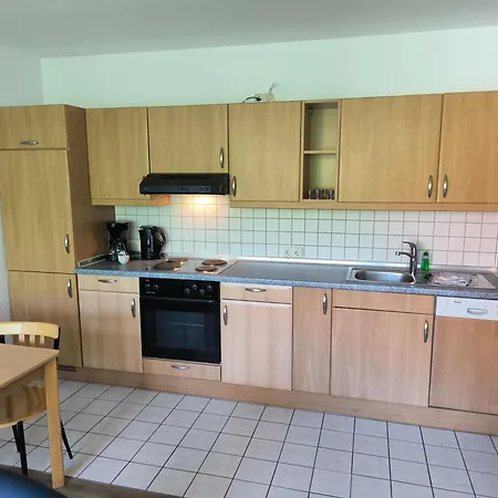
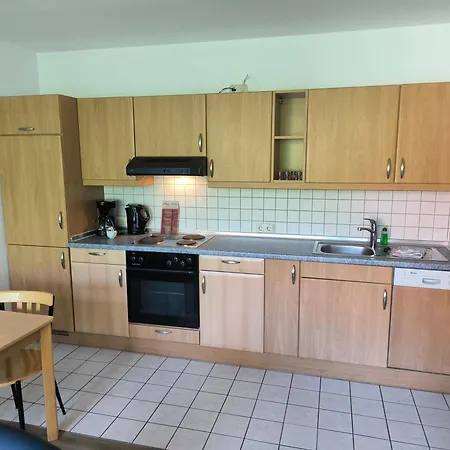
+ gift box (170, 219)
